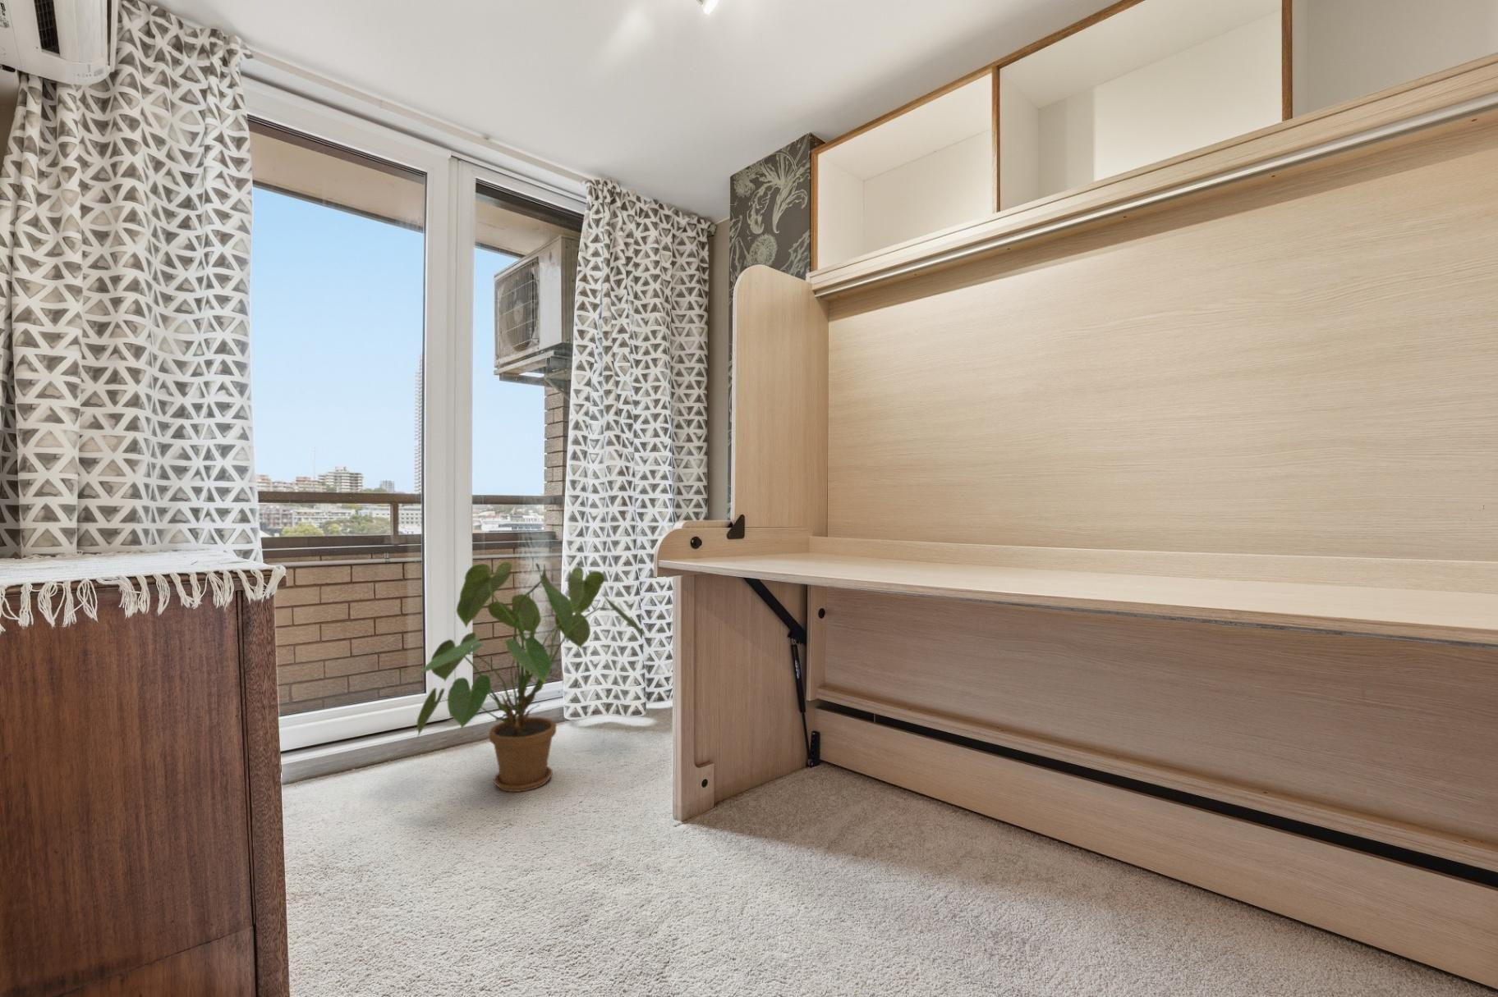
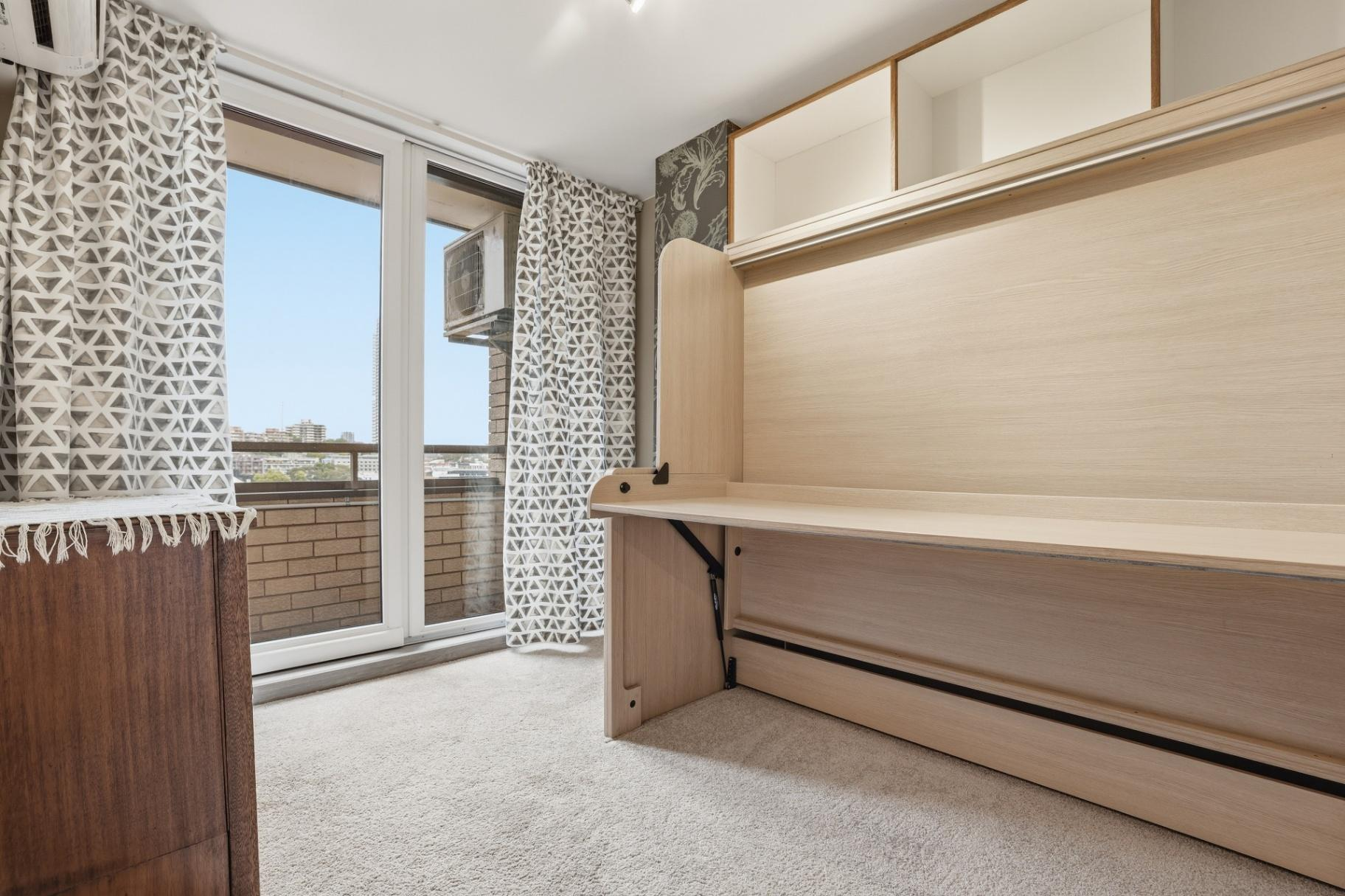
- house plant (533, 663)
